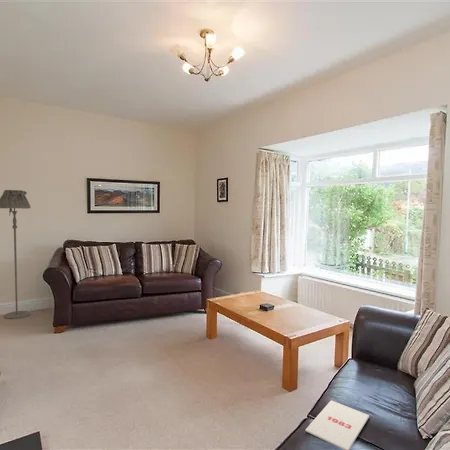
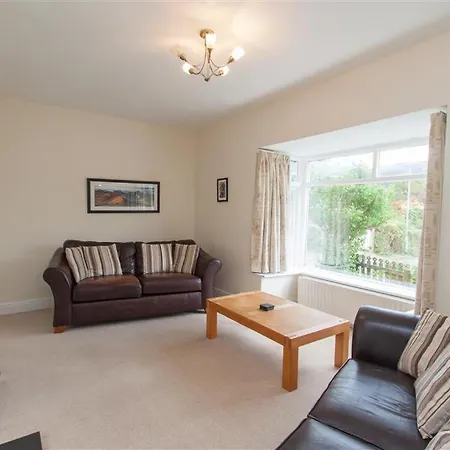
- floor lamp (15, 253)
- magazine (338, 423)
